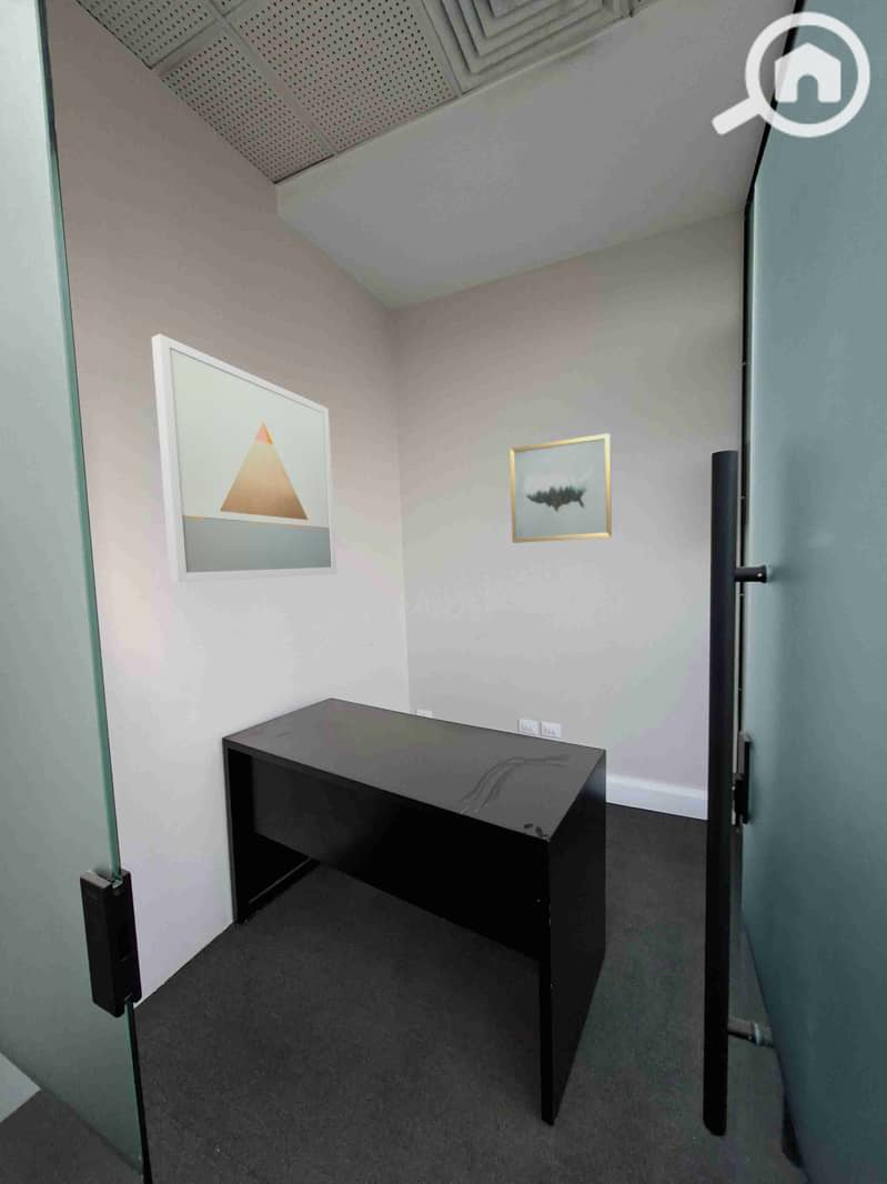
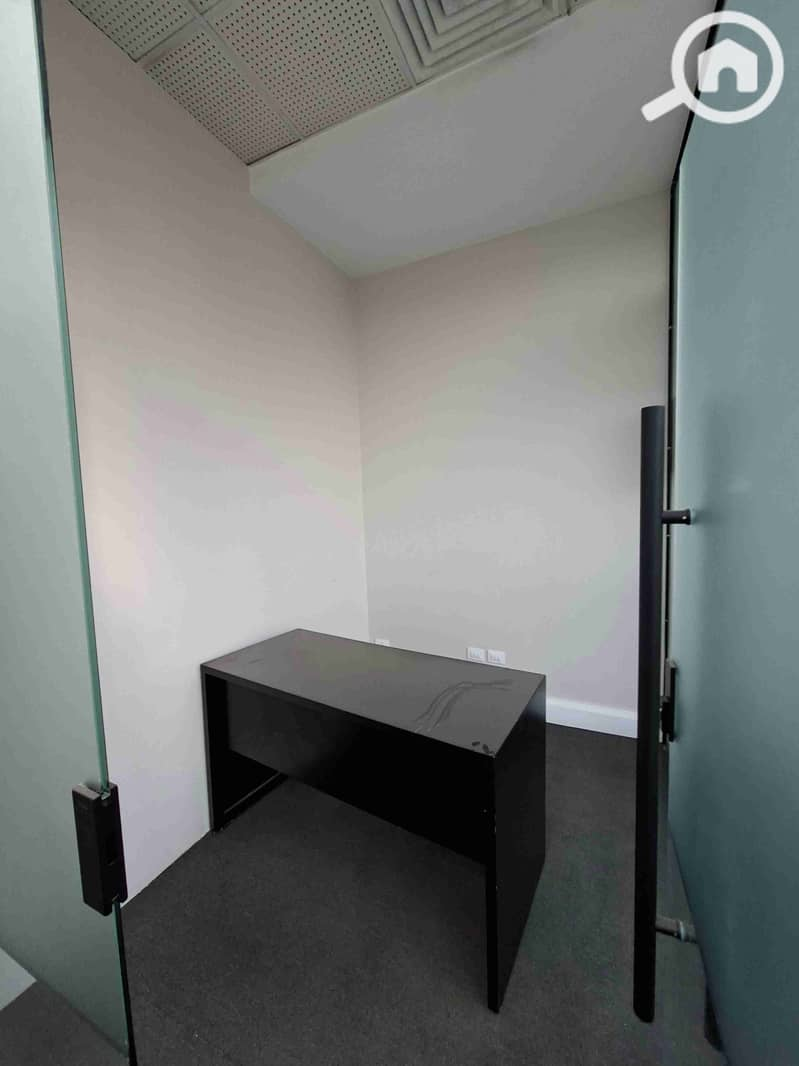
- wall art (558, 491)
- wall art (263, 480)
